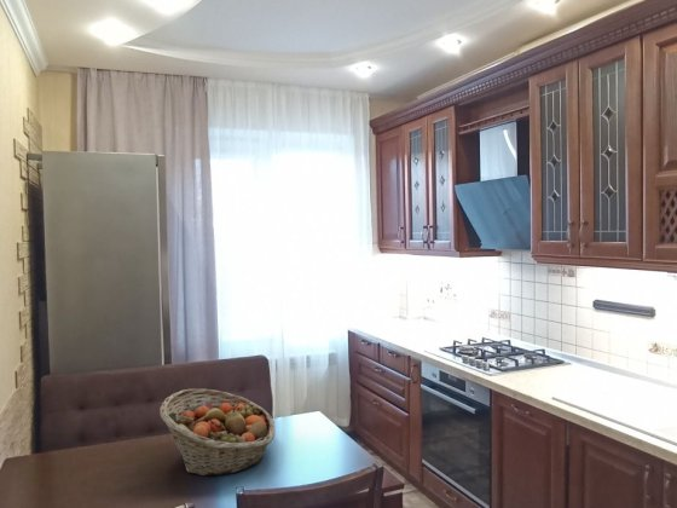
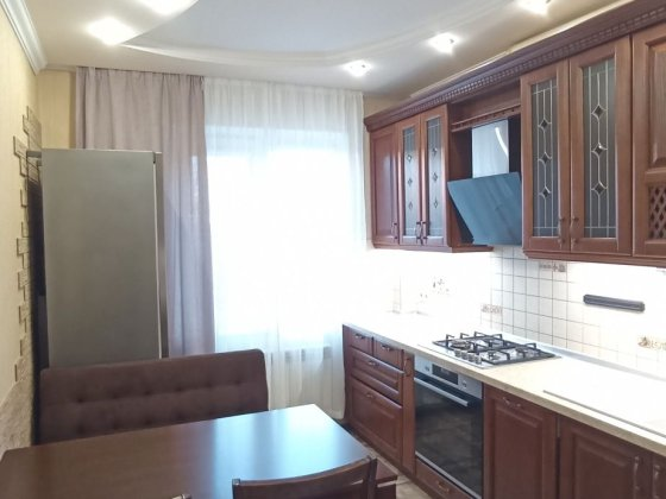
- fruit basket (219, 426)
